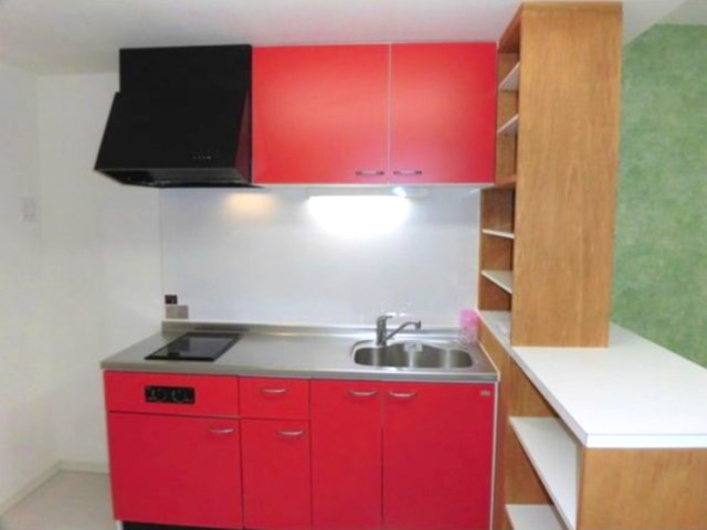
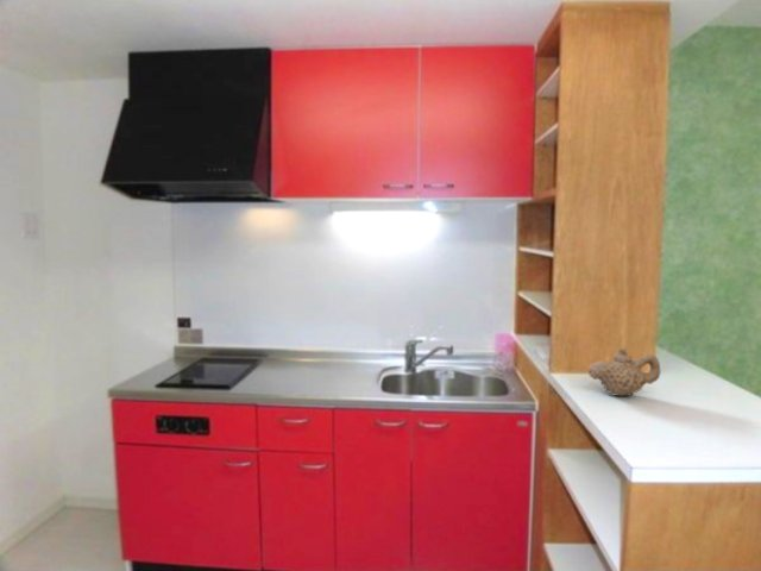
+ teapot (623, 371)
